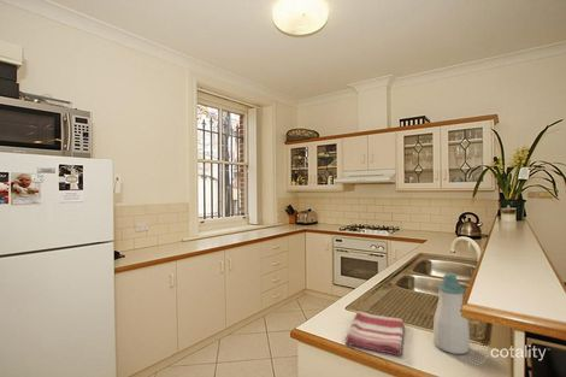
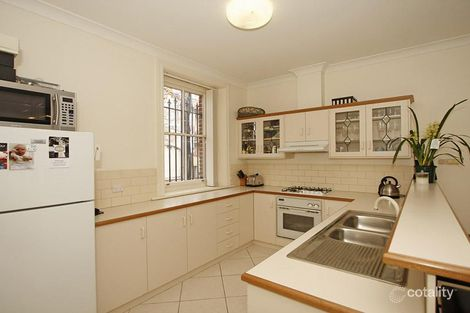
- dish towel (376, 329)
- soap bottle (450, 310)
